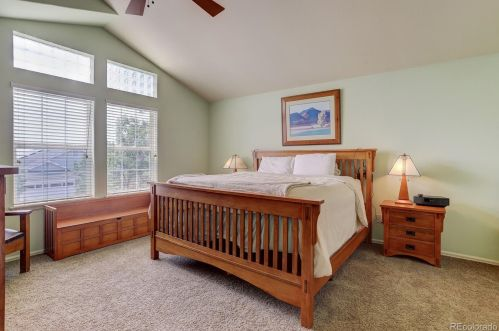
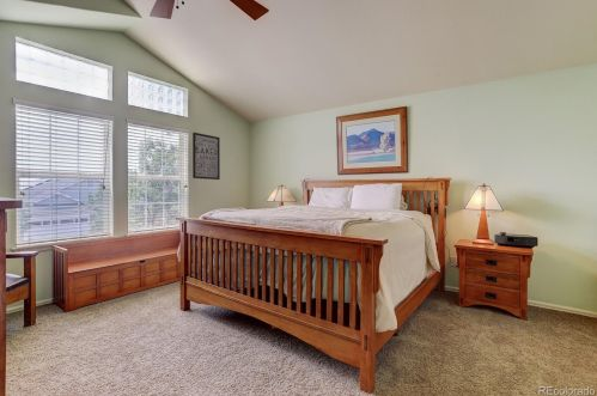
+ wall art (206, 157)
